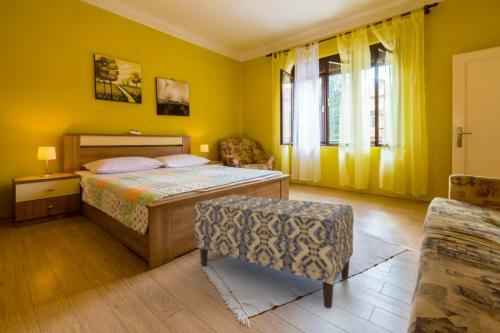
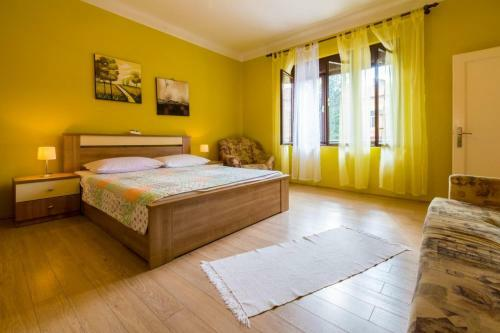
- bench (270, 237)
